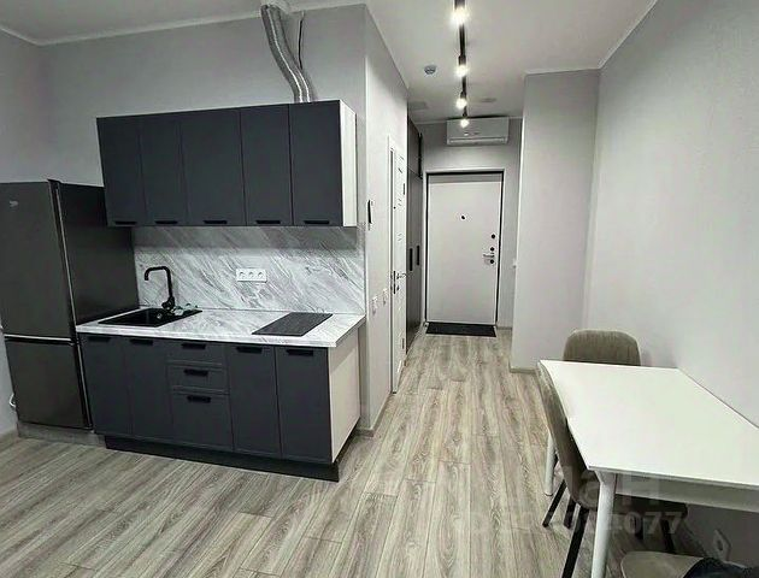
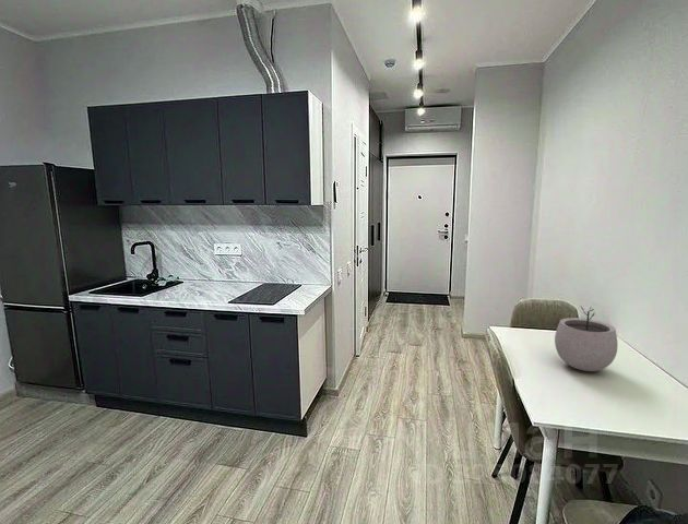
+ plant pot (585, 336)
